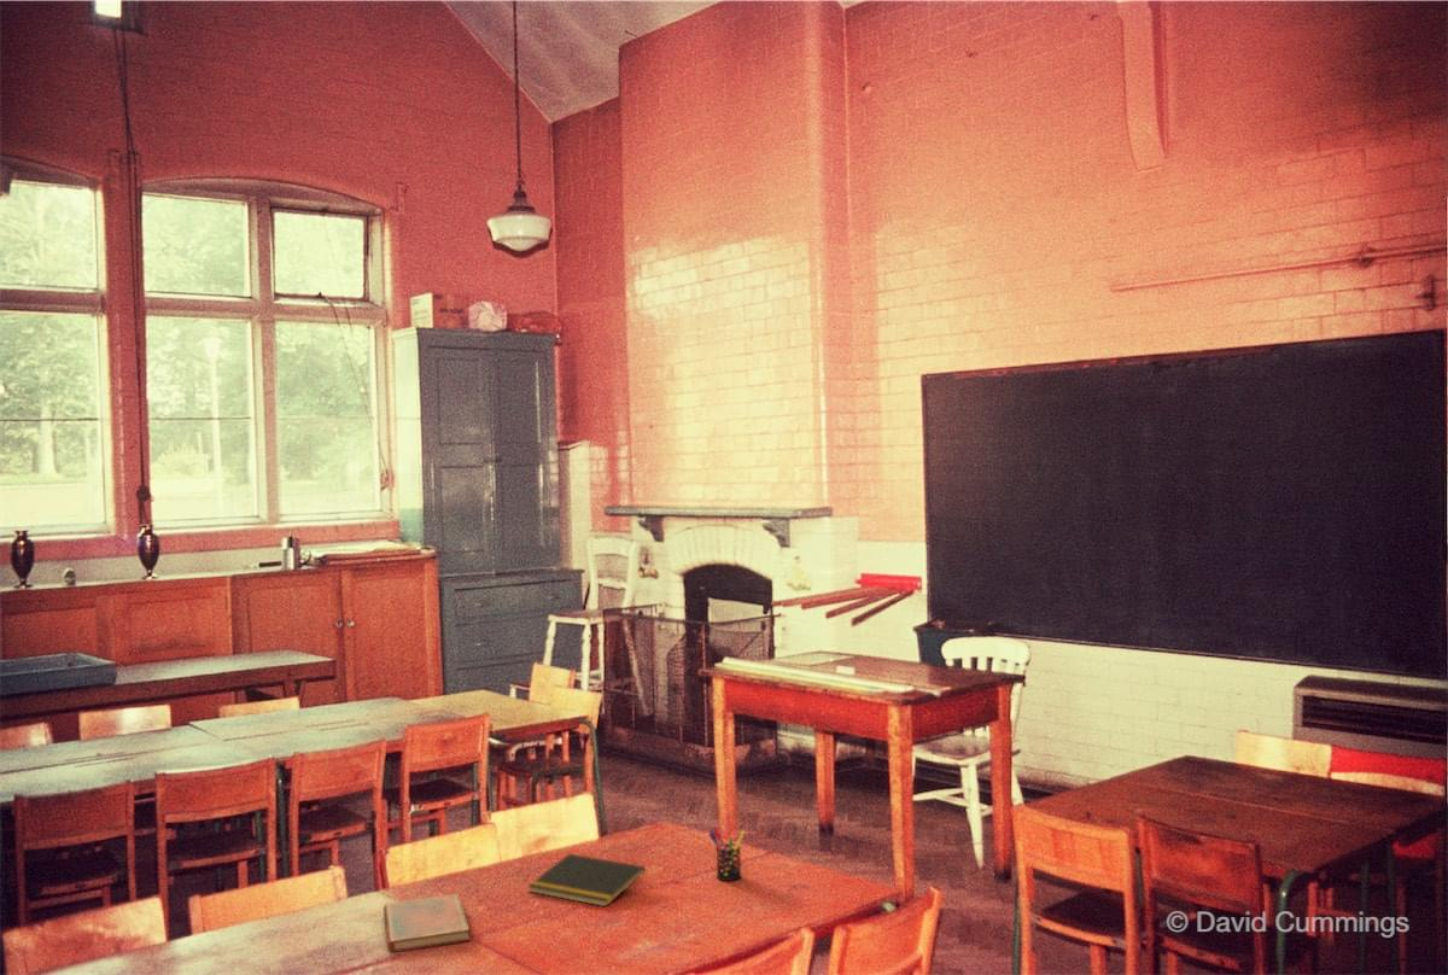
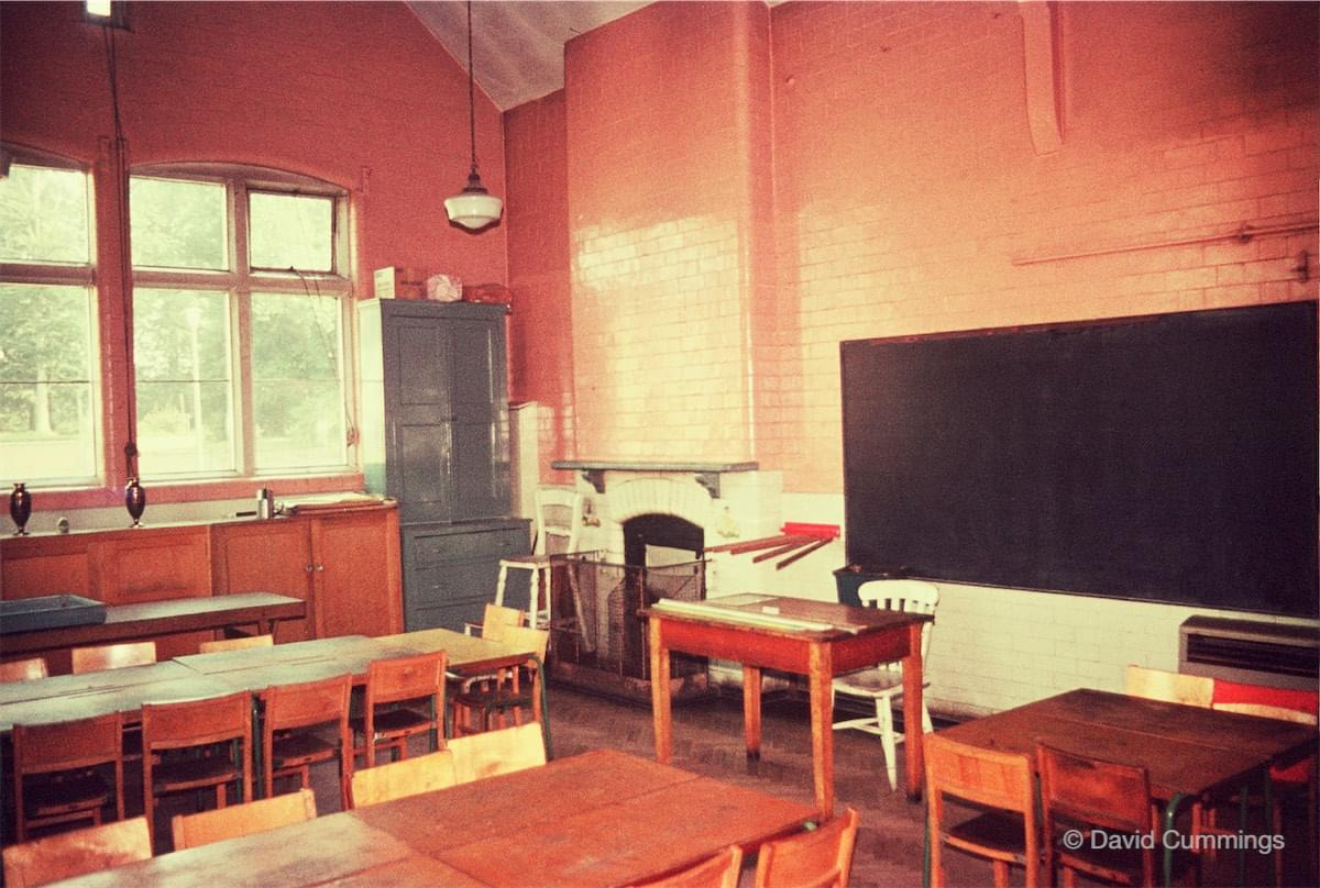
- pen holder (726, 852)
- diary (425, 921)
- notepad (586, 878)
